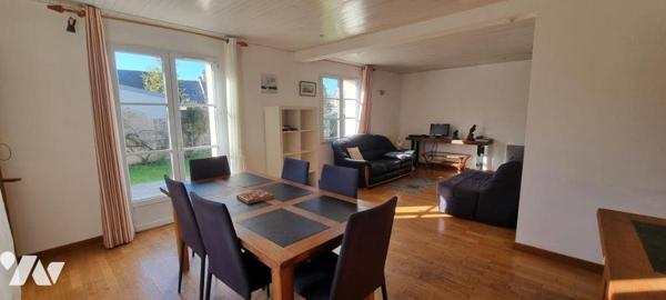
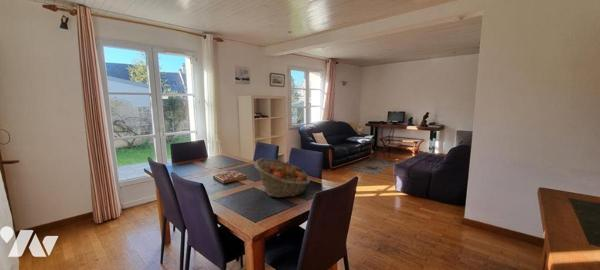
+ fruit basket (282, 175)
